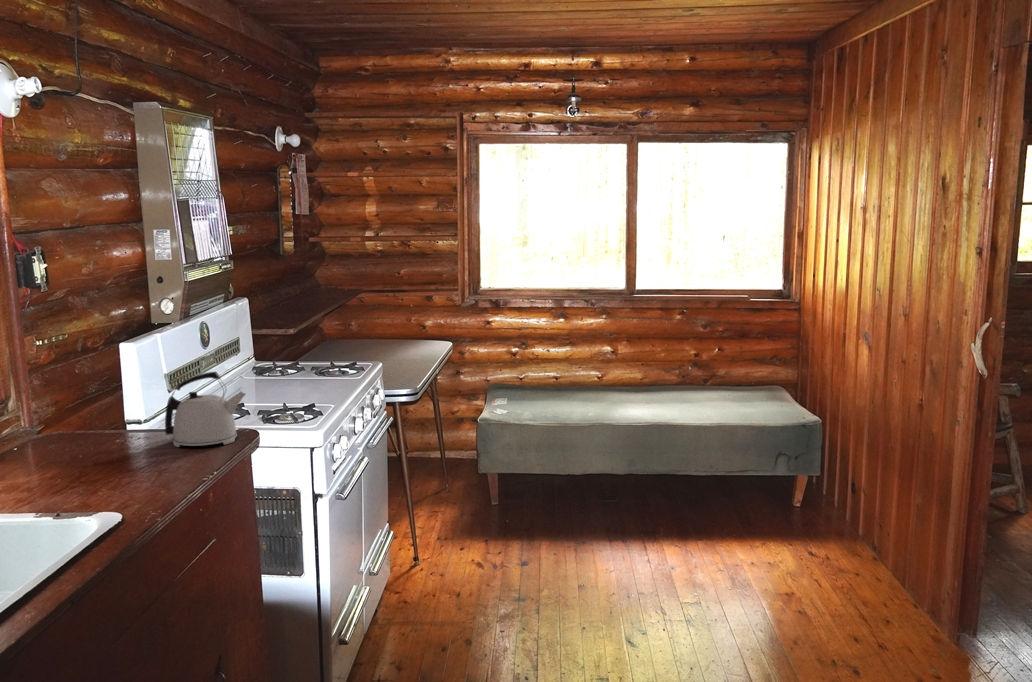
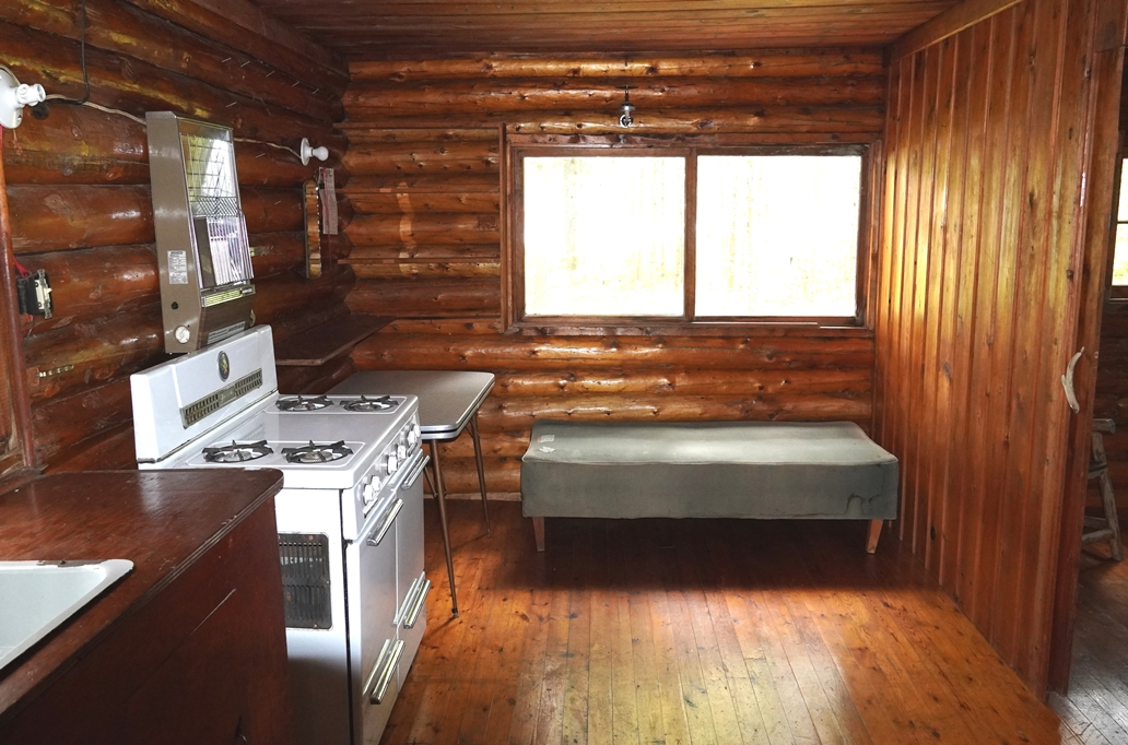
- kettle (205, 406)
